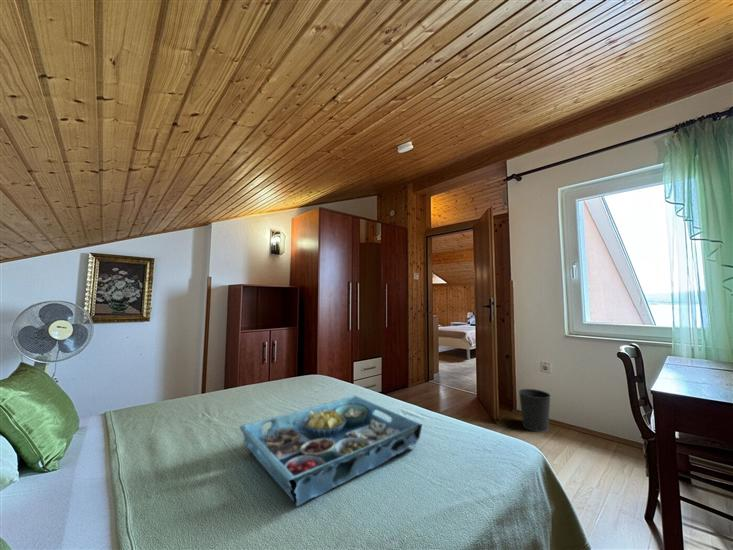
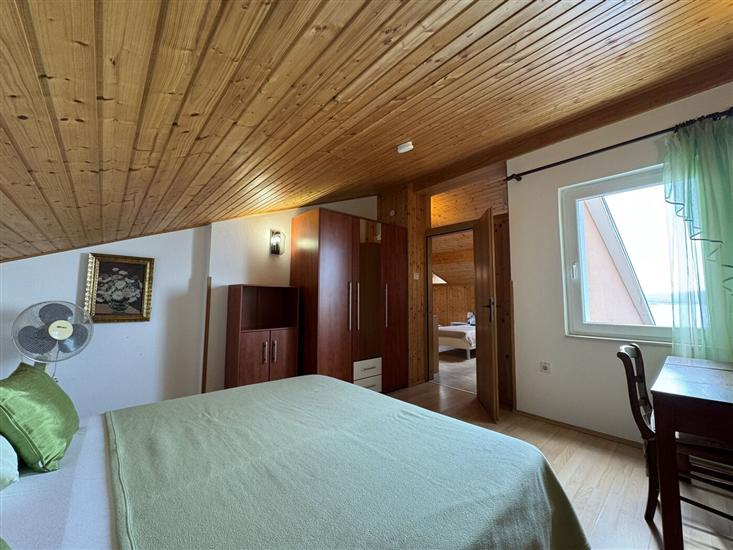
- wastebasket (534, 409)
- serving tray (331, 434)
